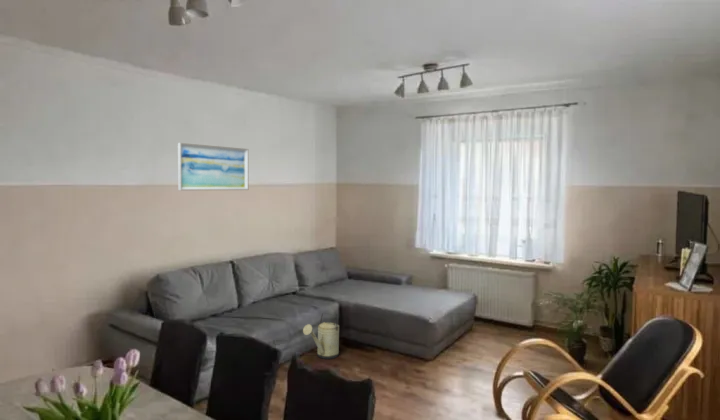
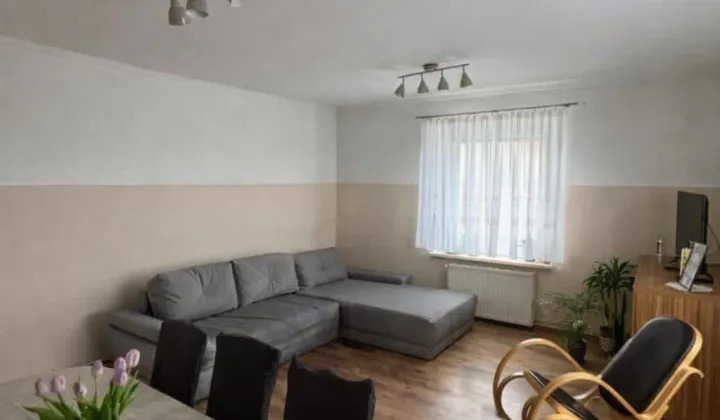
- watering can (322, 337)
- wall art (215, 168)
